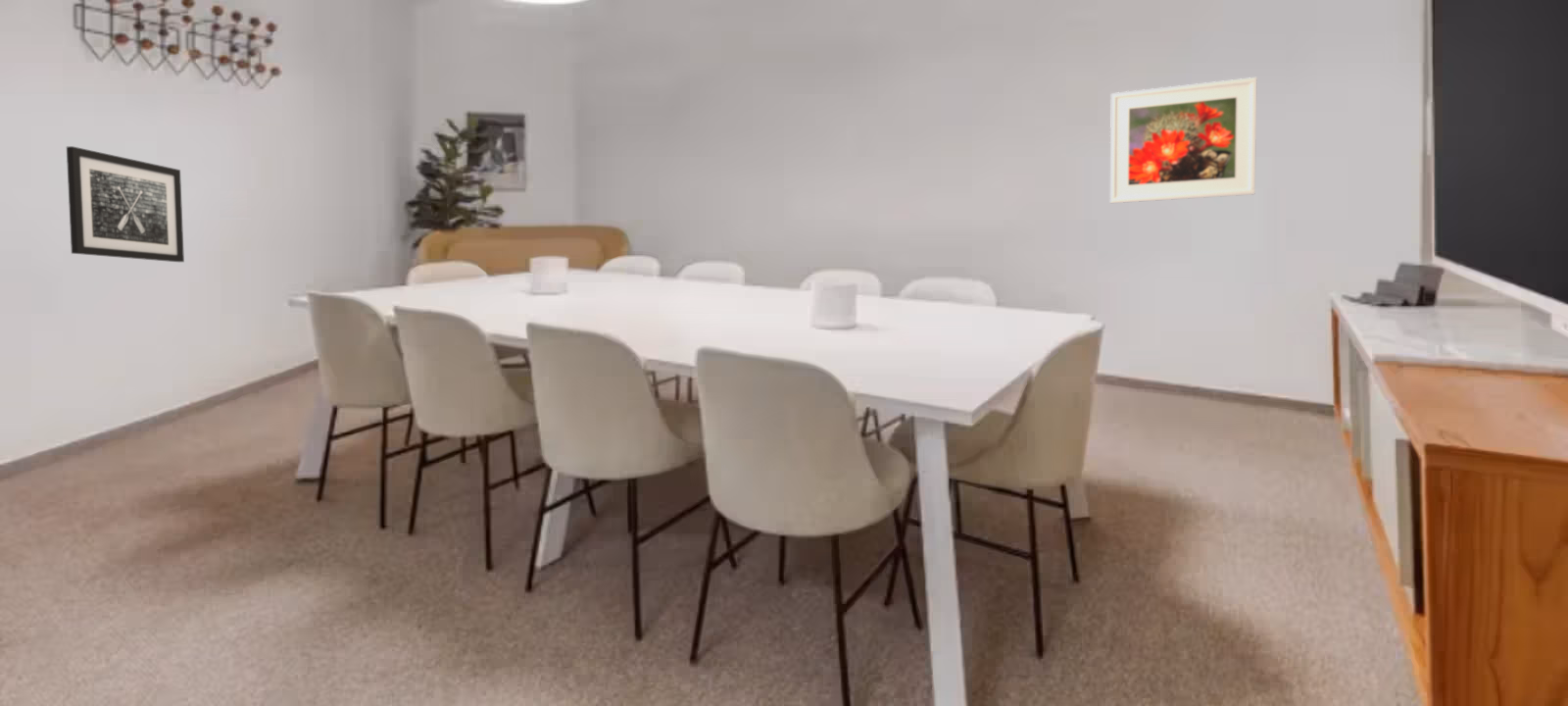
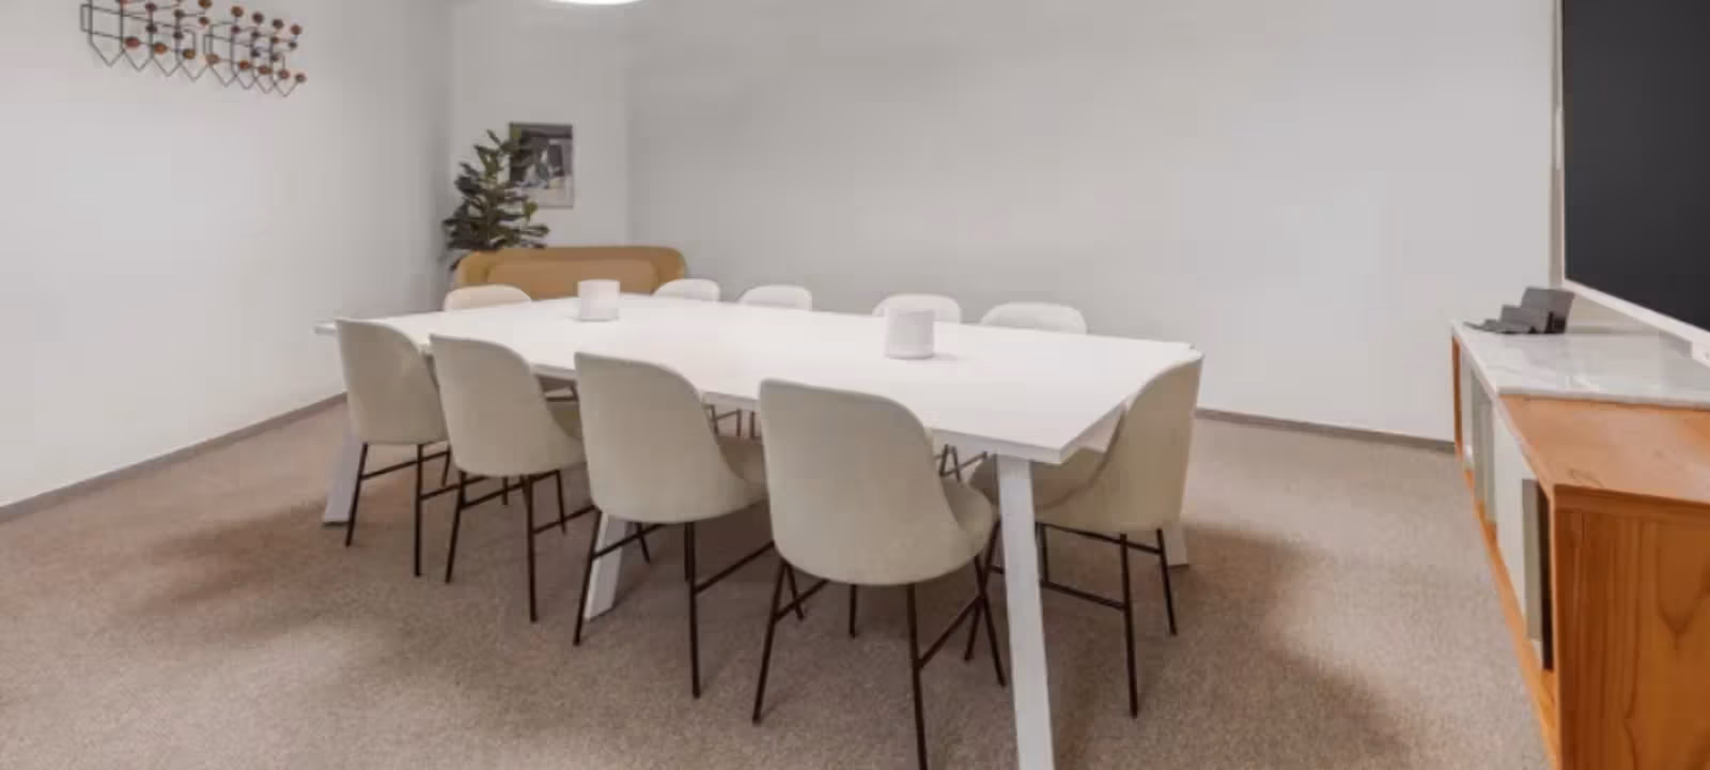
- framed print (1180, 142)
- wall art (129, 208)
